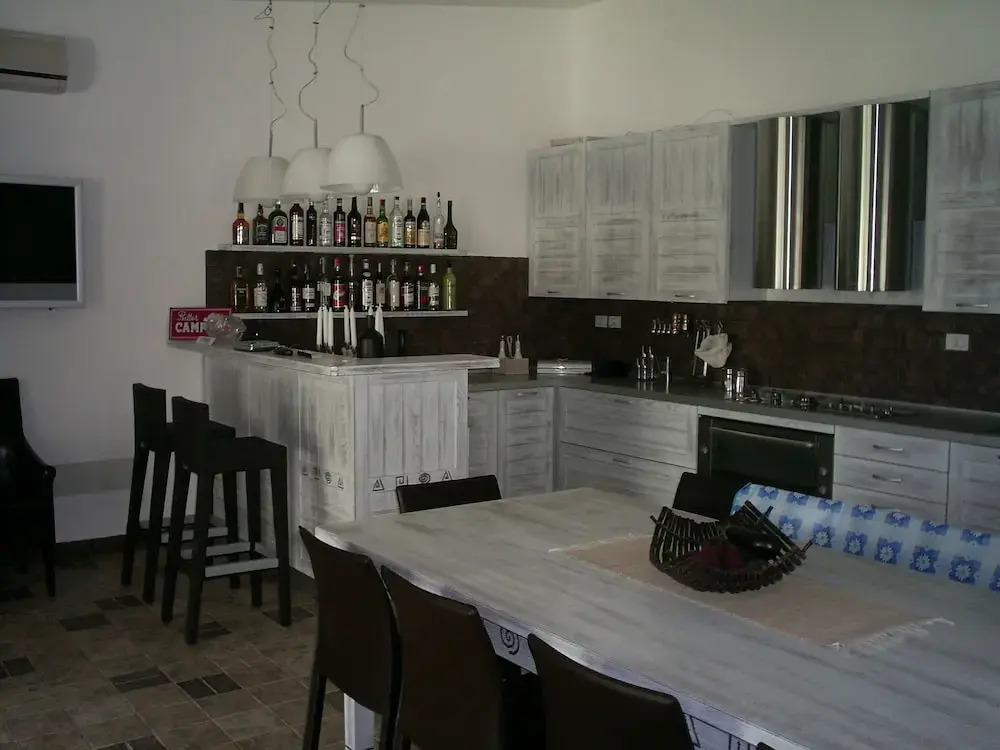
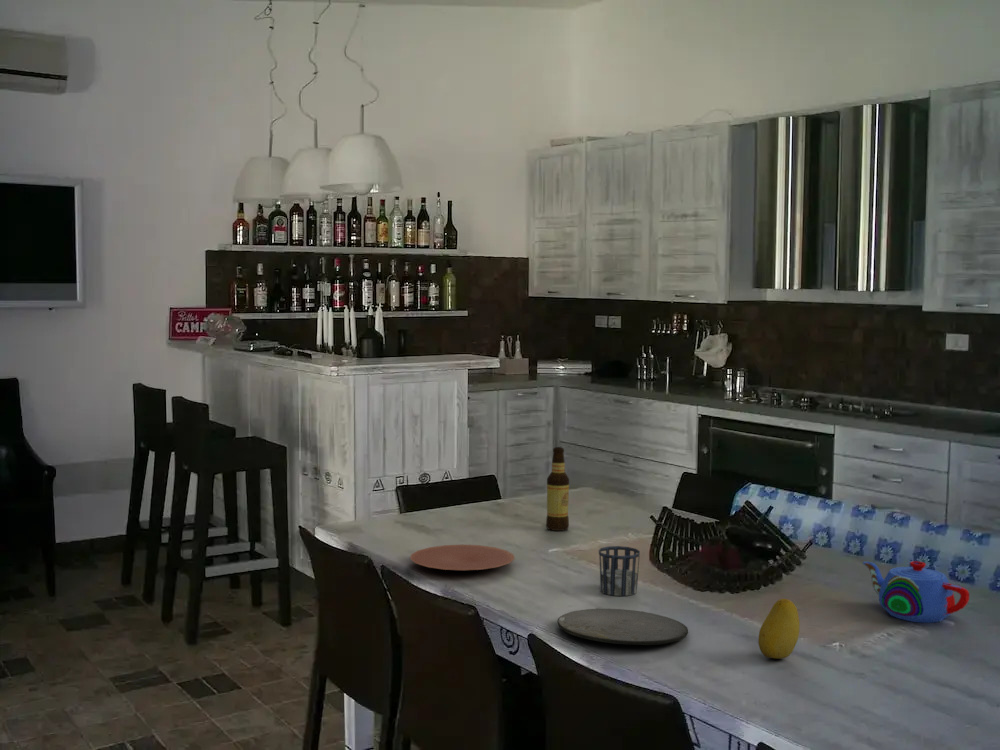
+ cup (618, 571)
+ plate (622, 626)
+ plate (462, 561)
+ teapot (913, 588)
+ bottle (558, 488)
+ fruit (779, 628)
